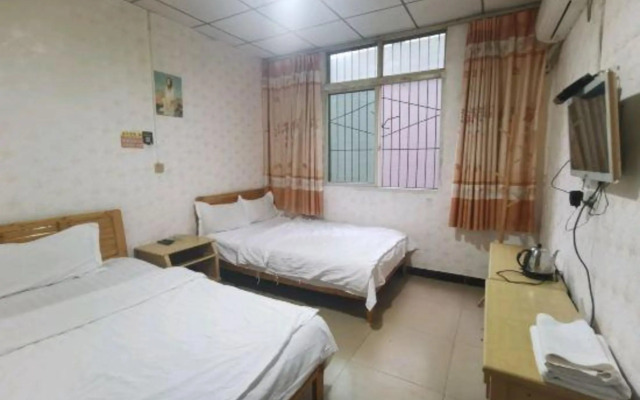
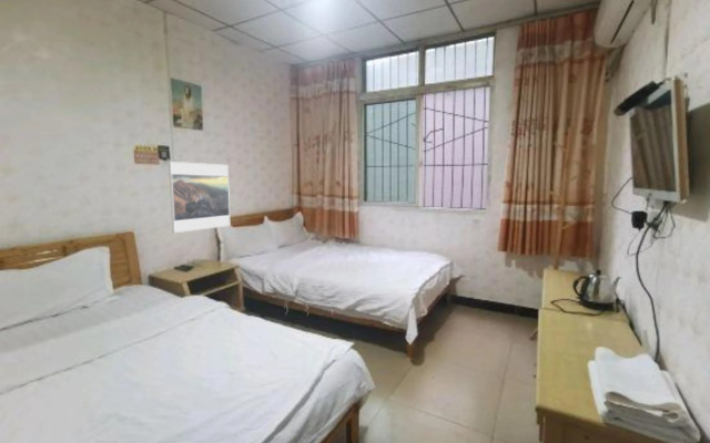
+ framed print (202, 196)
